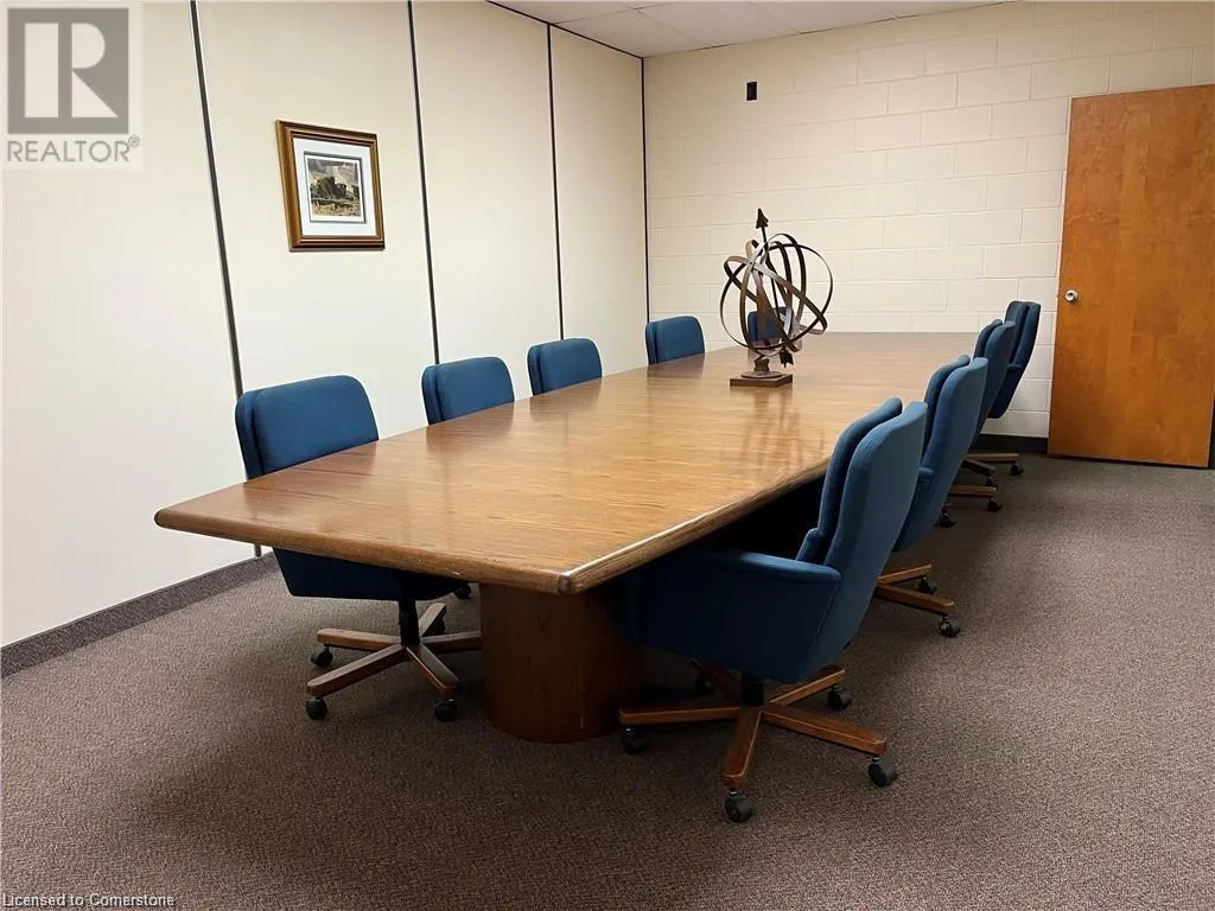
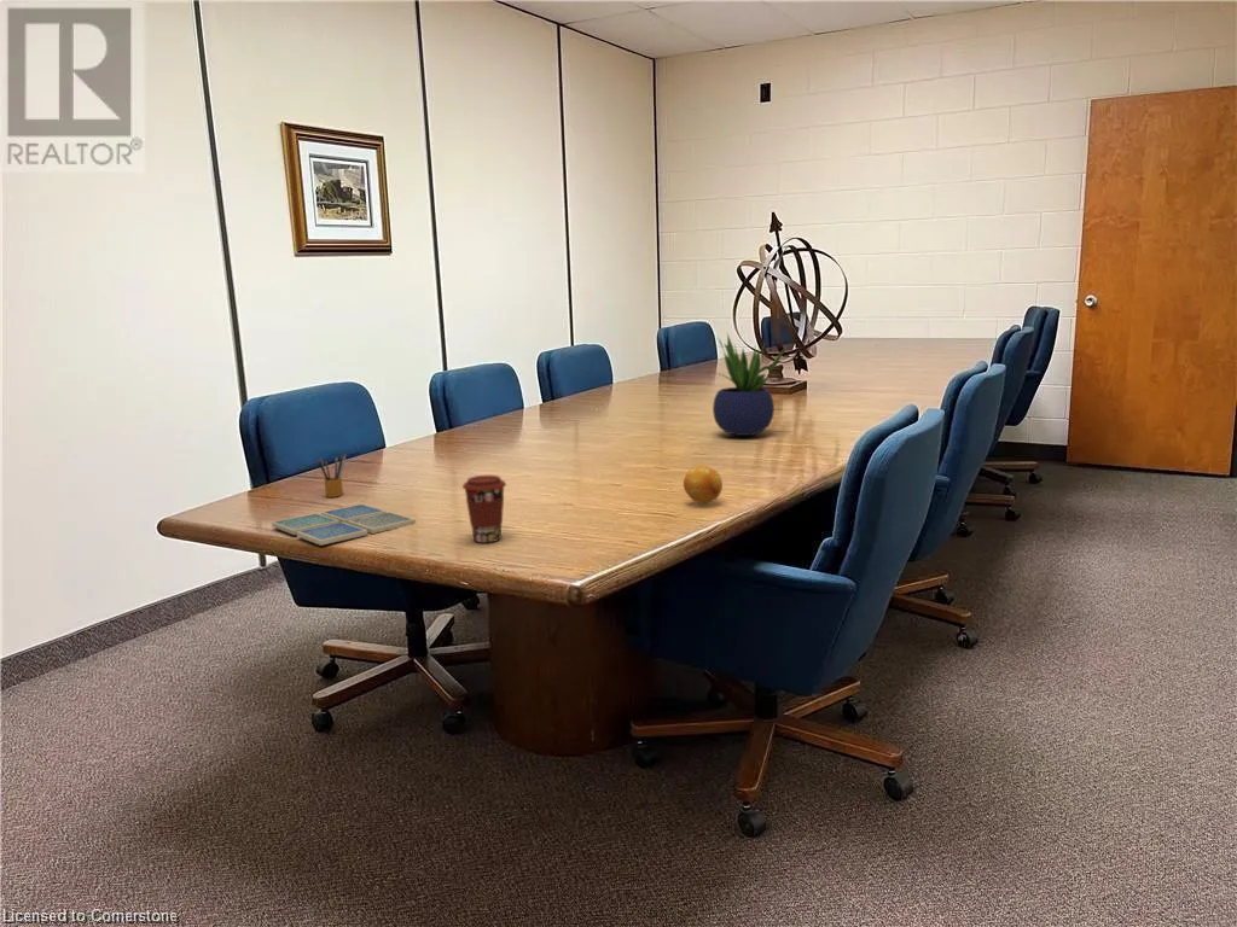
+ coffee cup (486, 508)
+ drink coaster (343, 523)
+ pencil box (330, 477)
+ fruit (703, 484)
+ potted plant (748, 384)
